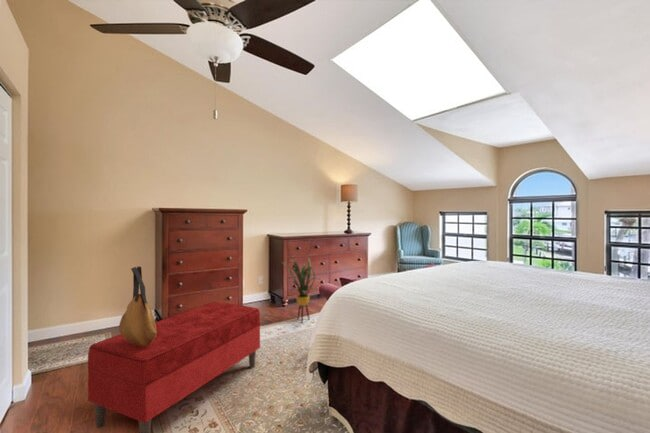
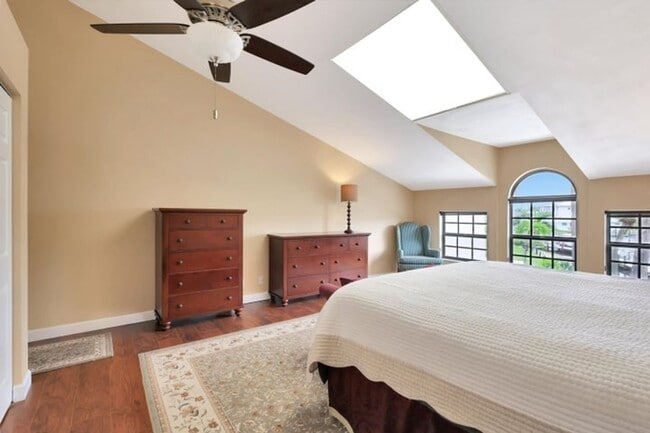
- tote bag (137, 305)
- house plant (299, 289)
- bench (188, 357)
